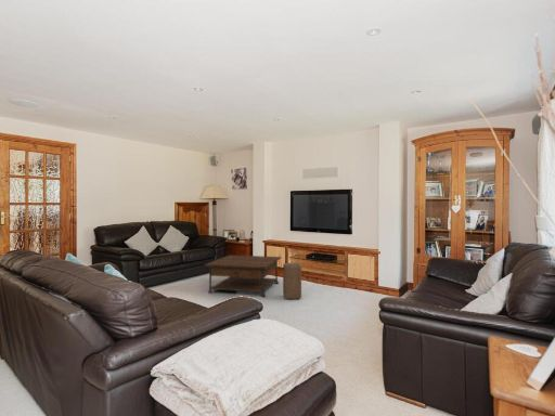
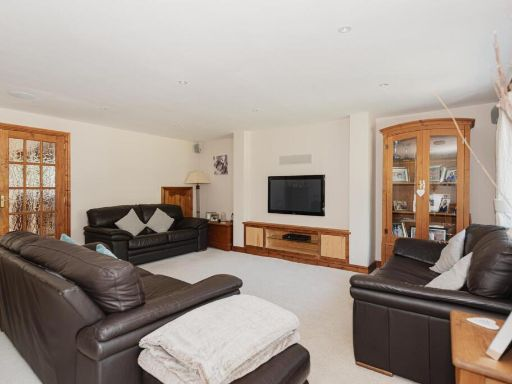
- coffee table (245, 273)
- stool (292, 281)
